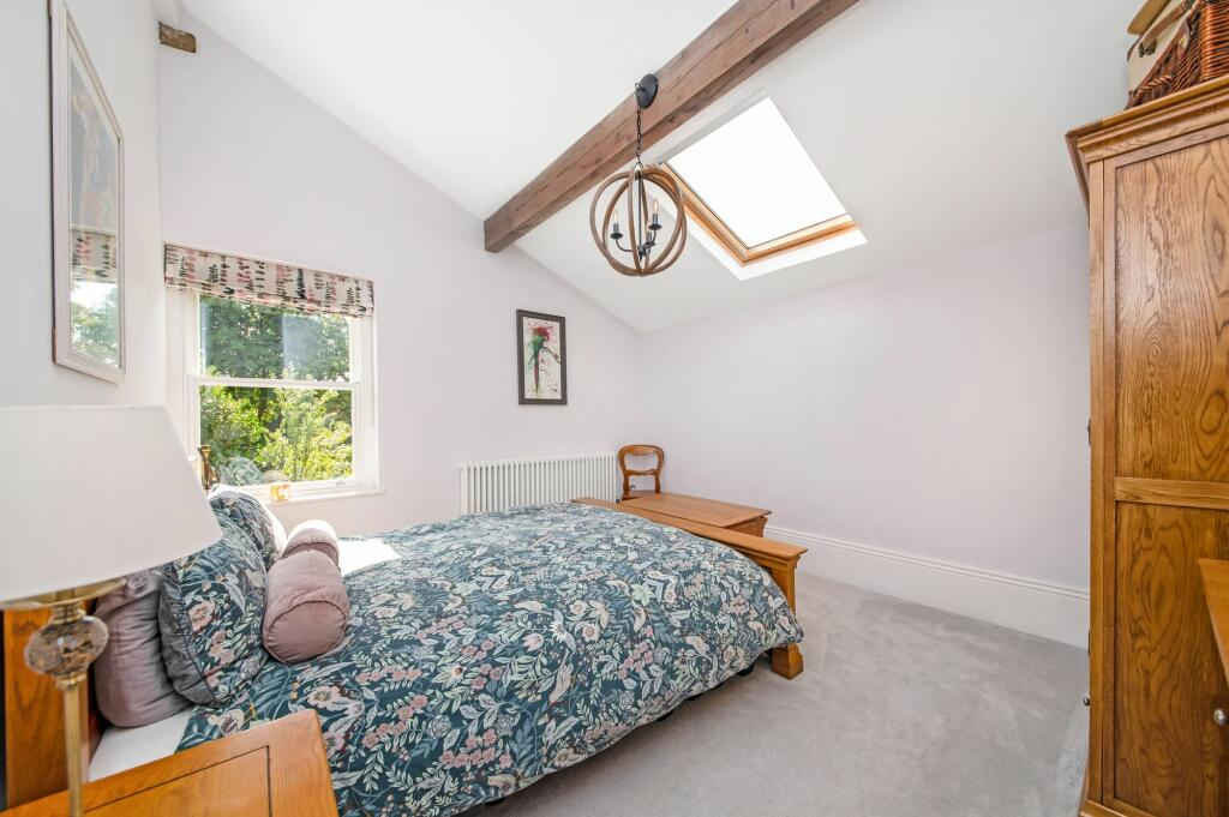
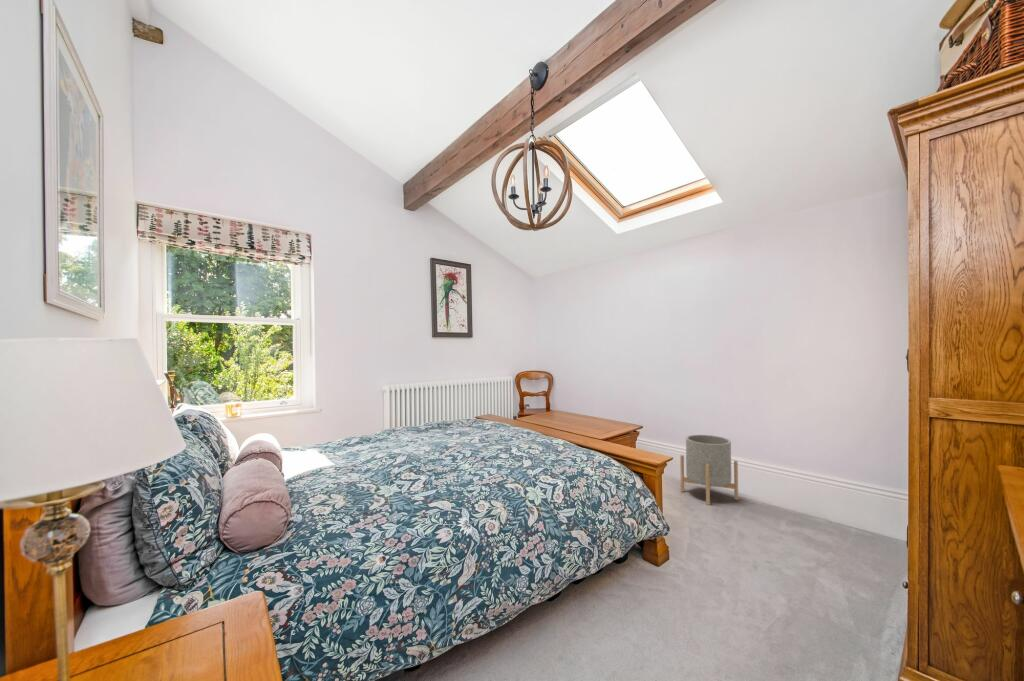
+ planter (708, 467)
